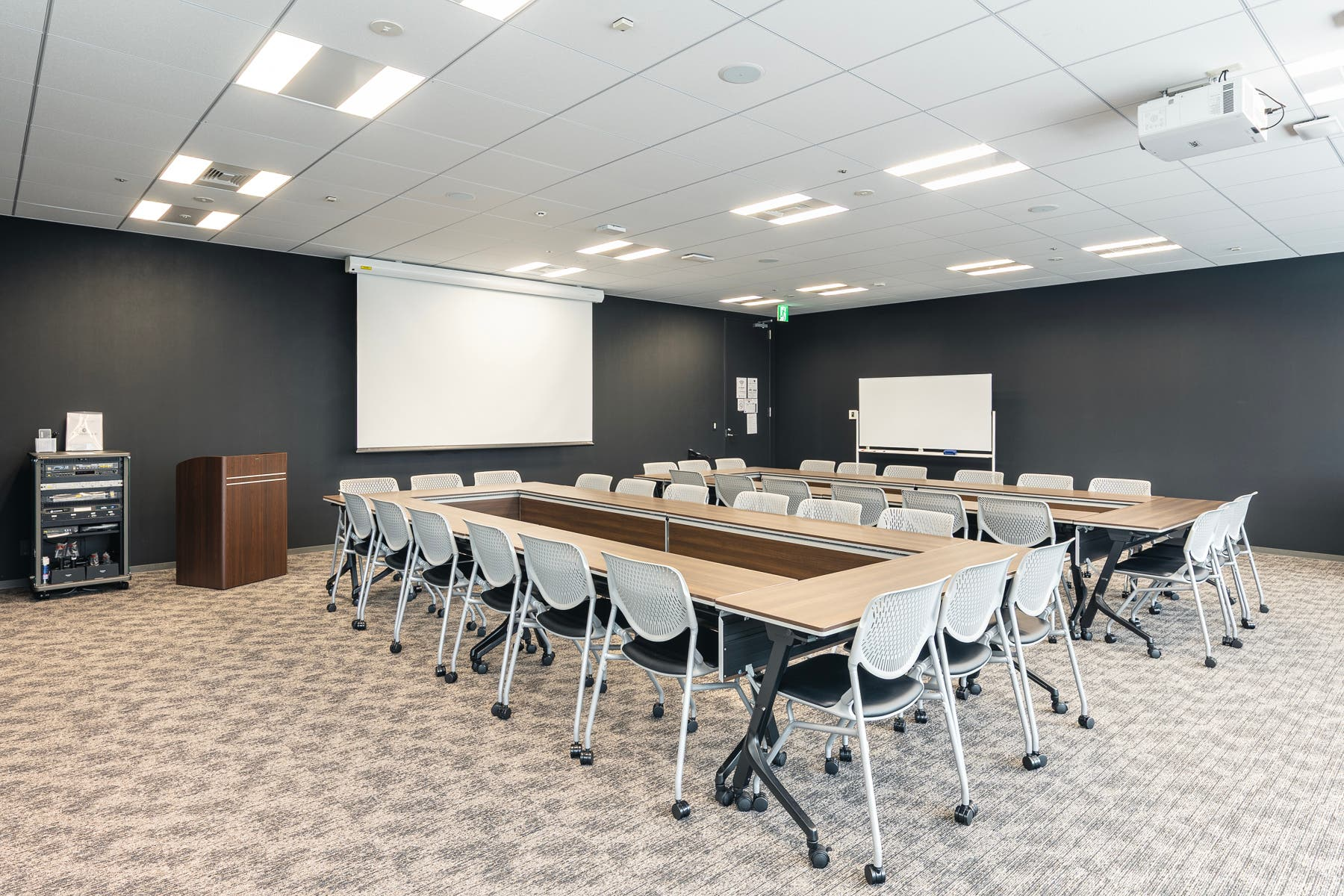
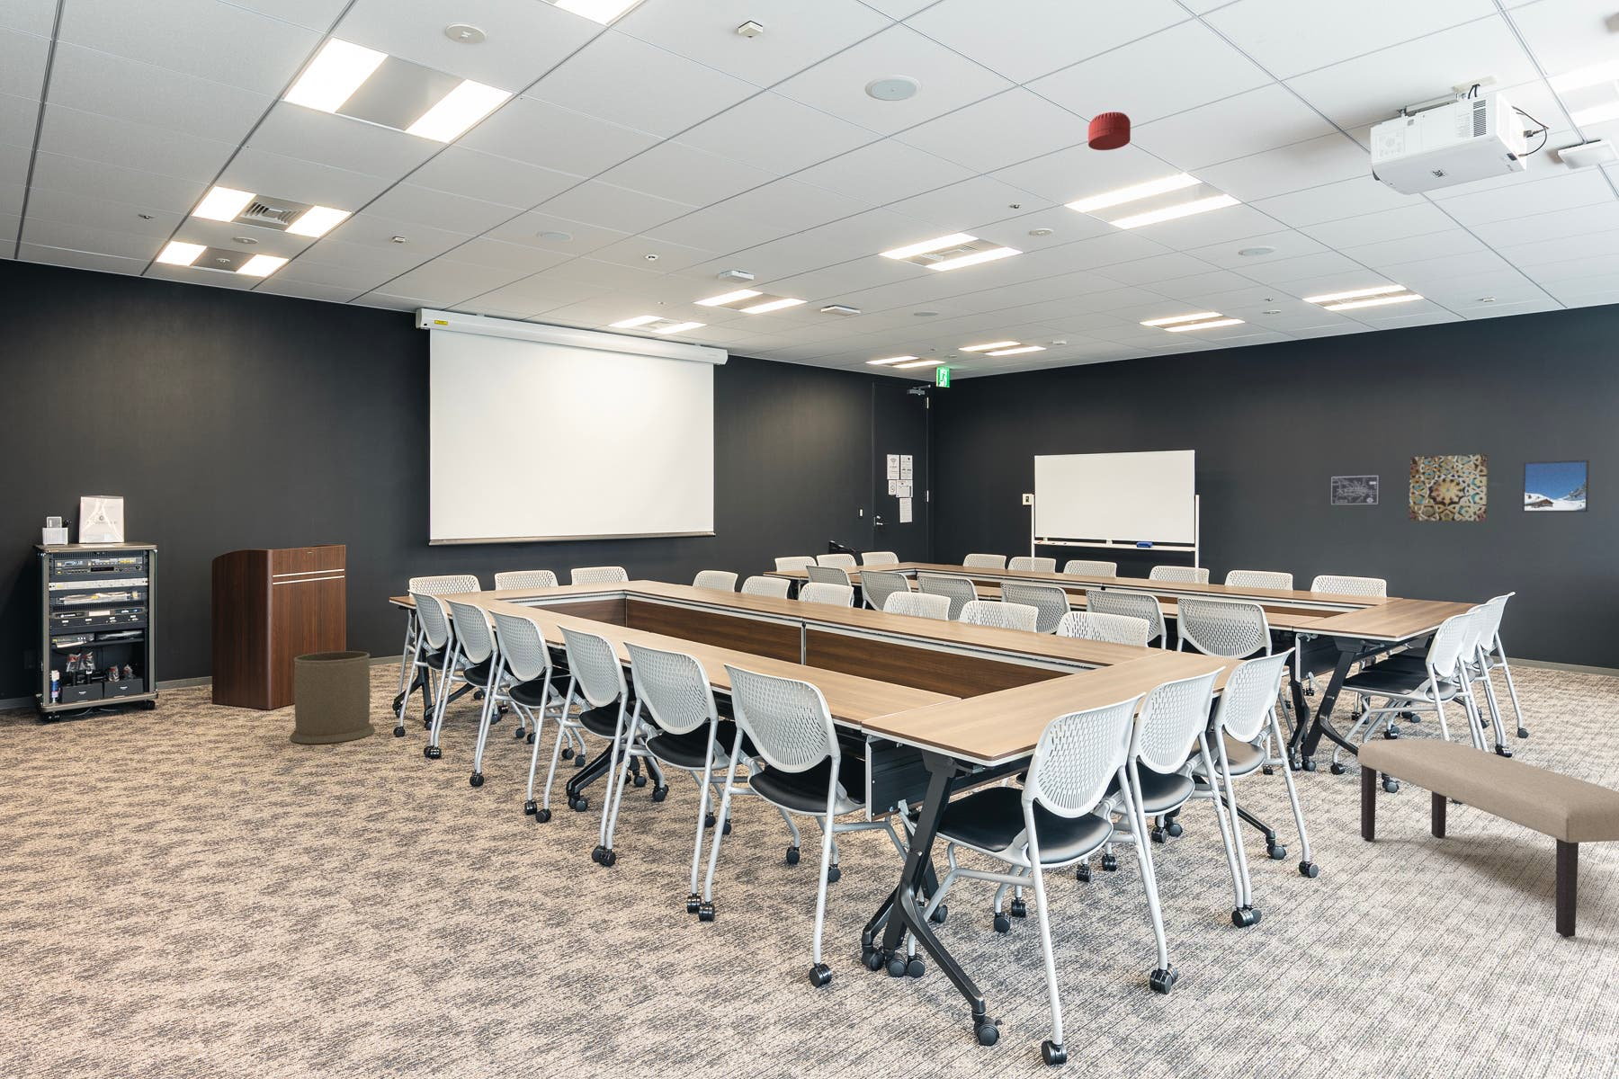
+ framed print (1554, 487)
+ trash can (332, 695)
+ bench (1496, 815)
+ smoke detector (1109, 130)
+ wall art (1447, 488)
+ wall art (1354, 490)
